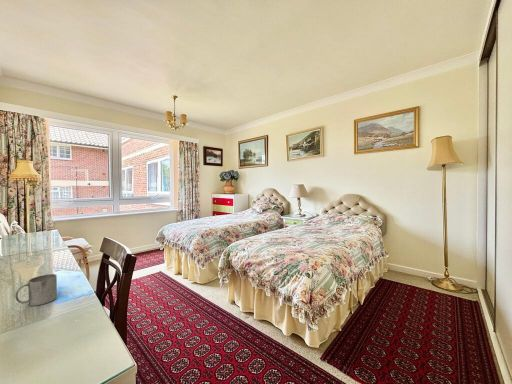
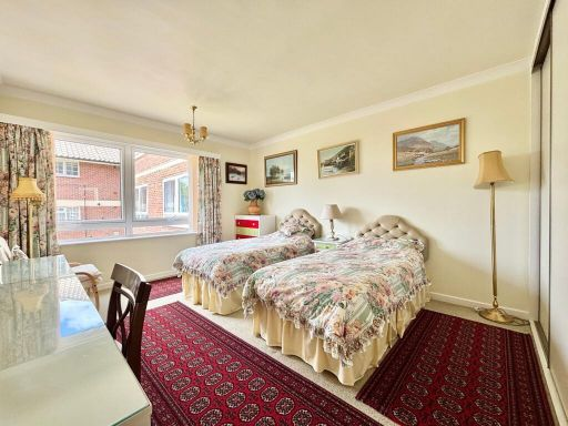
- mug (37, 290)
